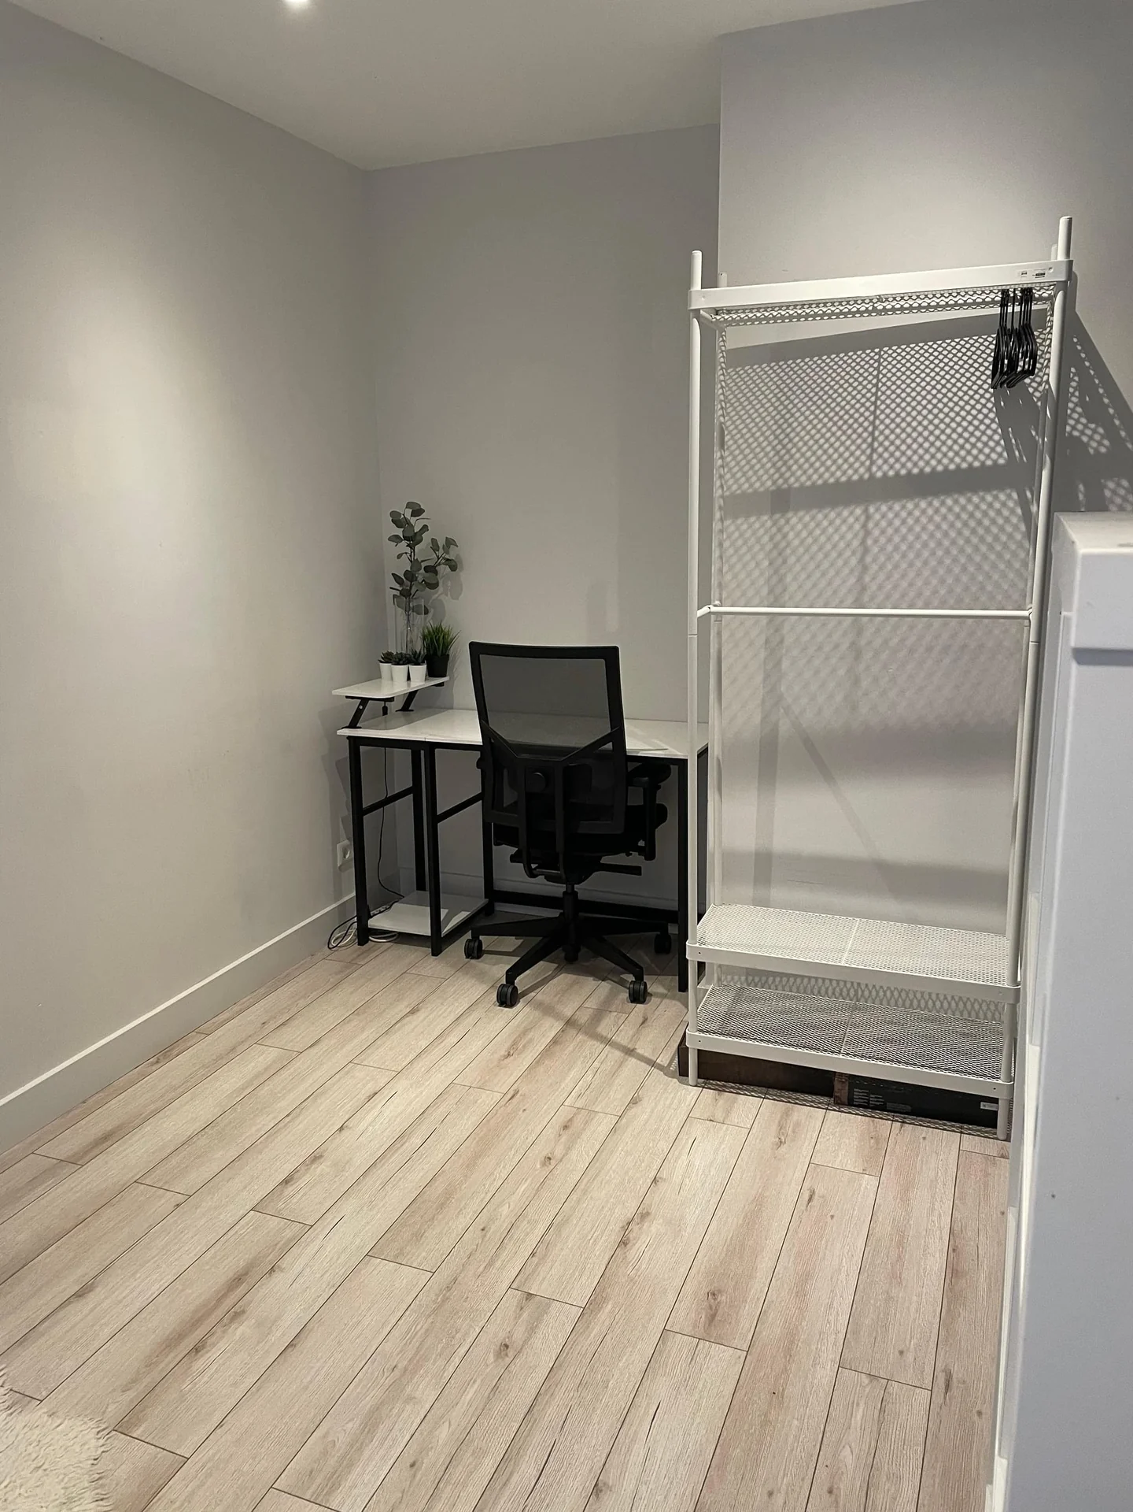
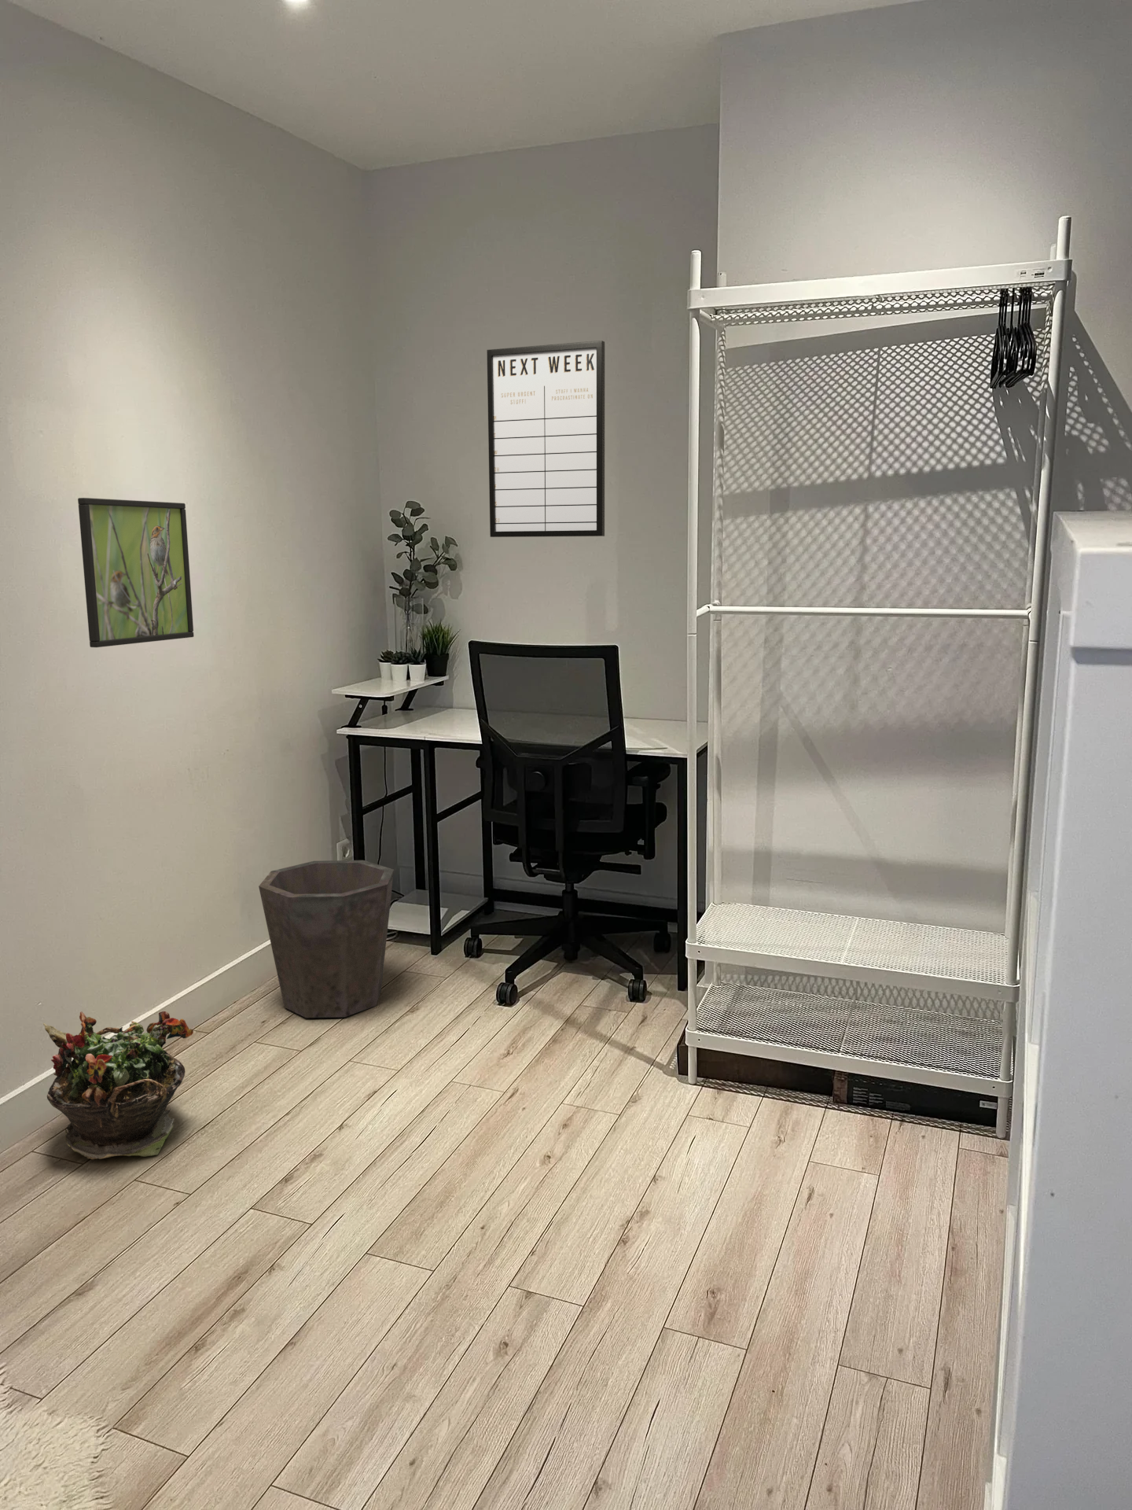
+ waste bin (331, 938)
+ potted plant (117, 1070)
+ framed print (139, 572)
+ writing board (546, 442)
